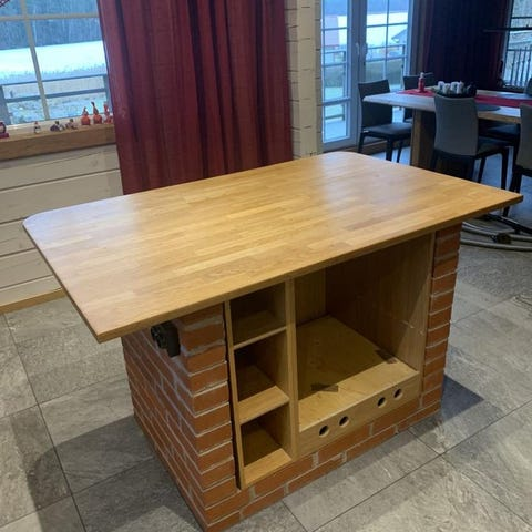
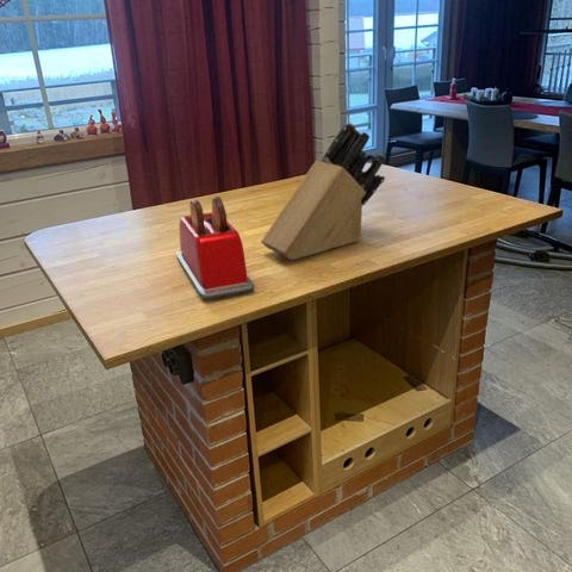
+ knife block (325, 187)
+ toaster (209, 236)
